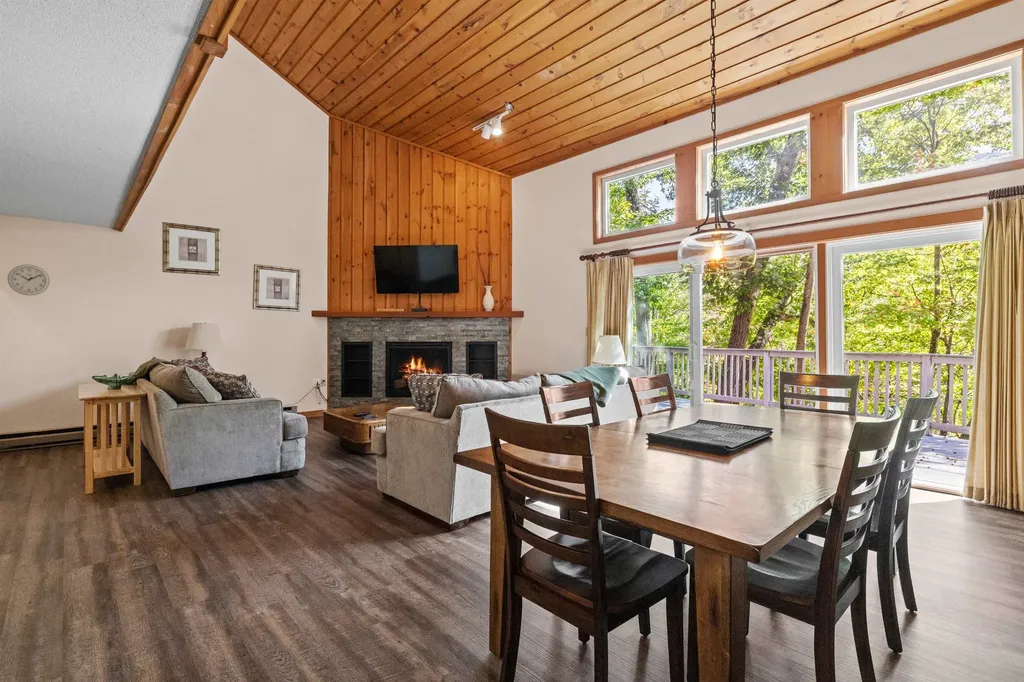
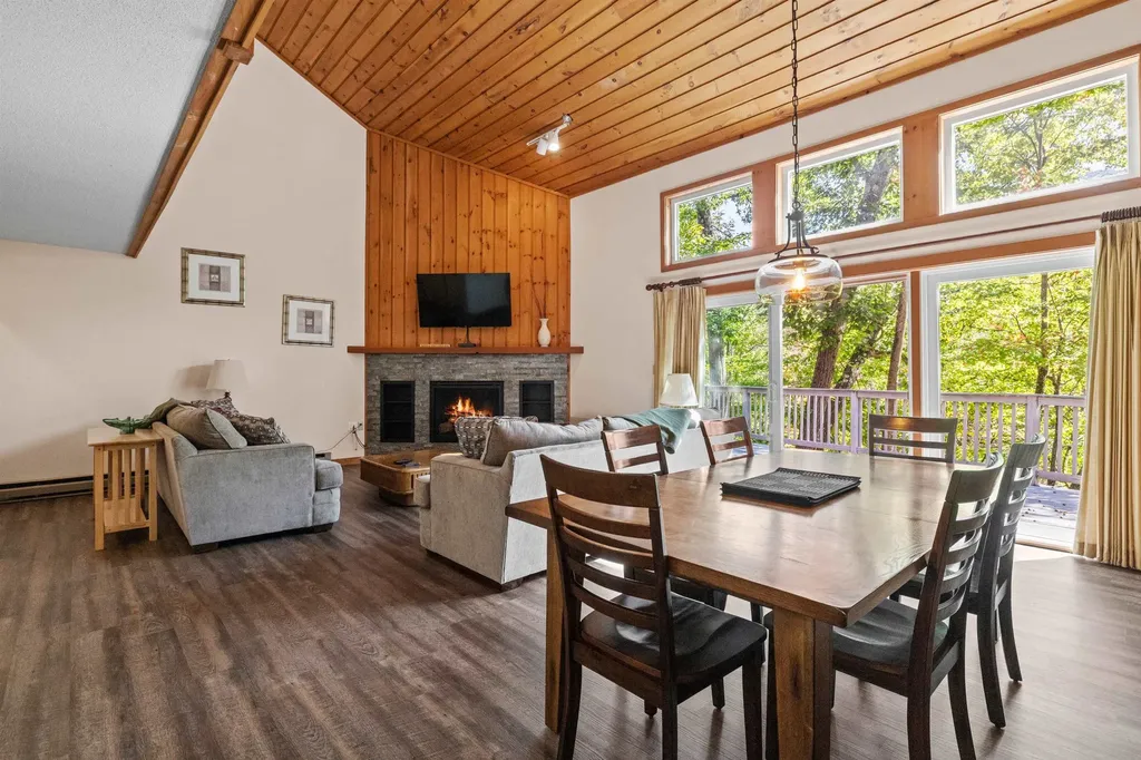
- wall clock (28, 279)
